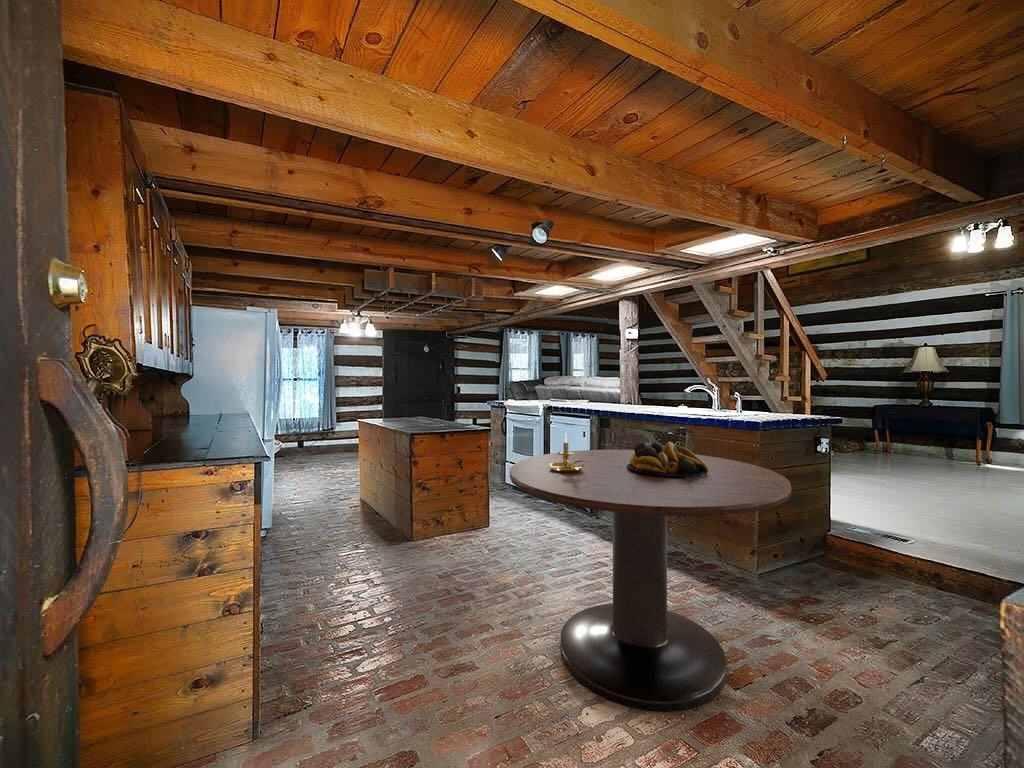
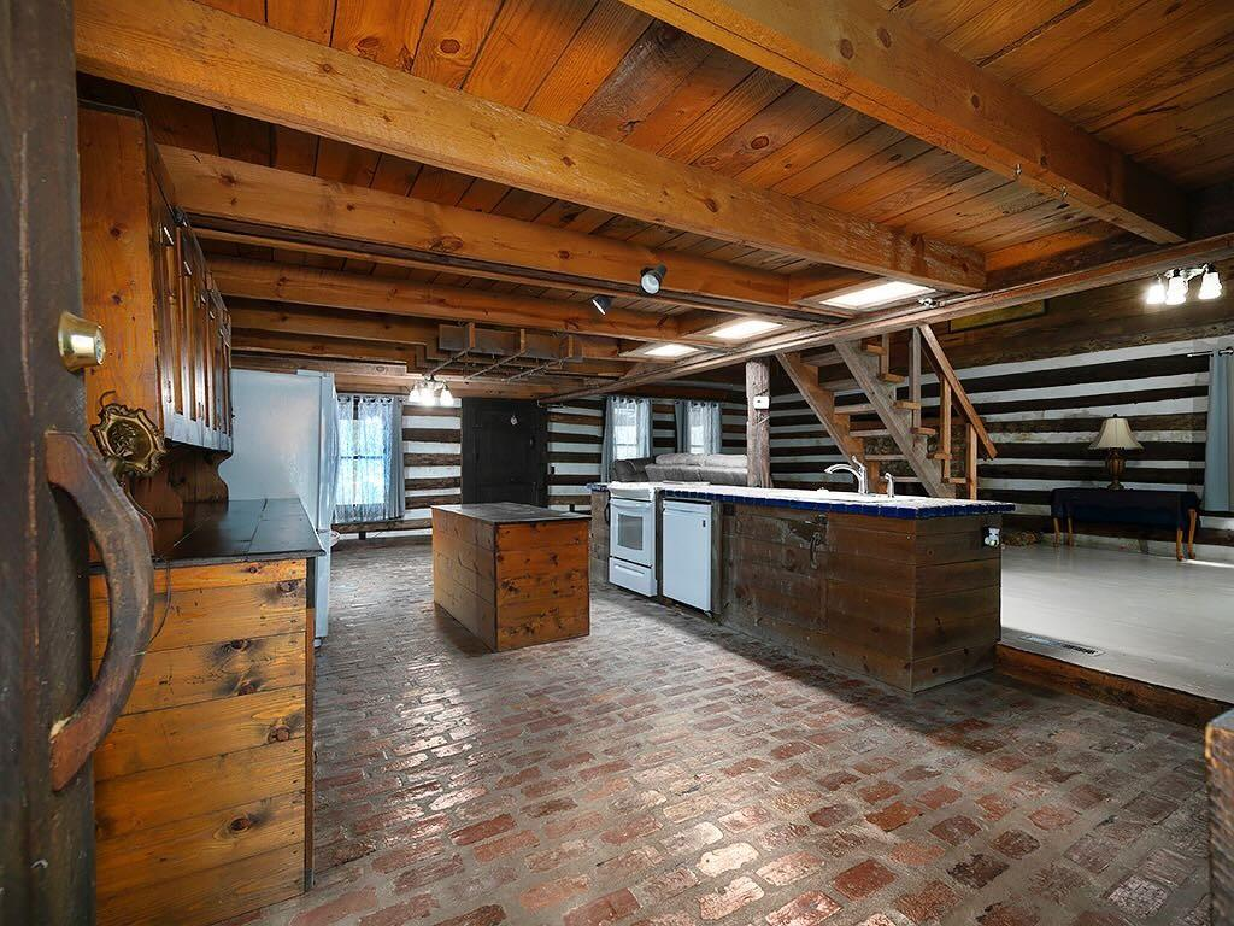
- fruit bowl (665, 456)
- dining table (639, 562)
- candle holder (567, 451)
